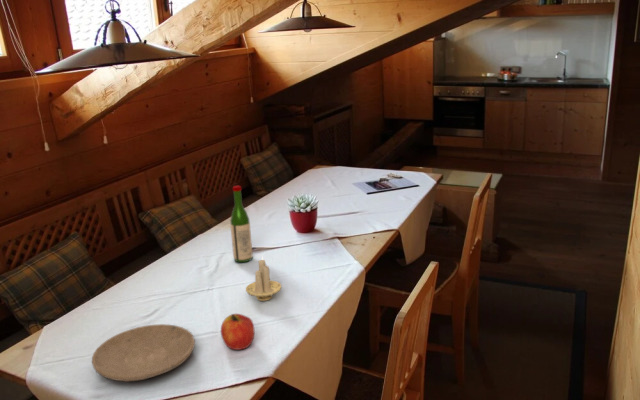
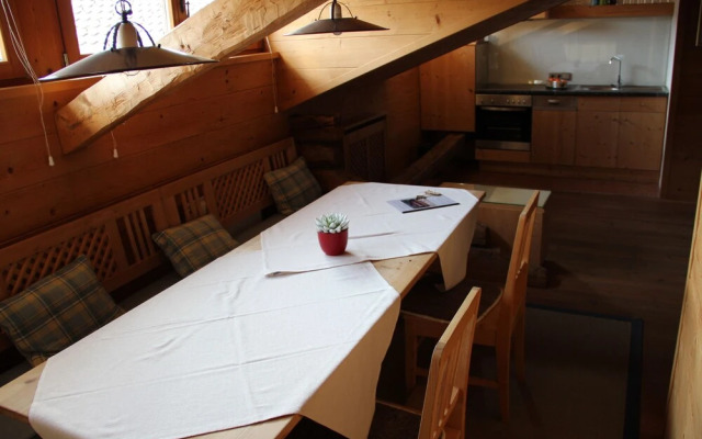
- wine bottle (240, 223)
- plate (145, 355)
- apple (237, 329)
- candle holder (262, 277)
